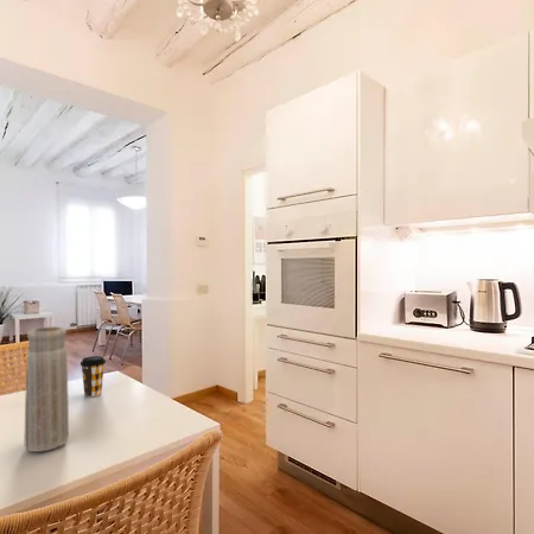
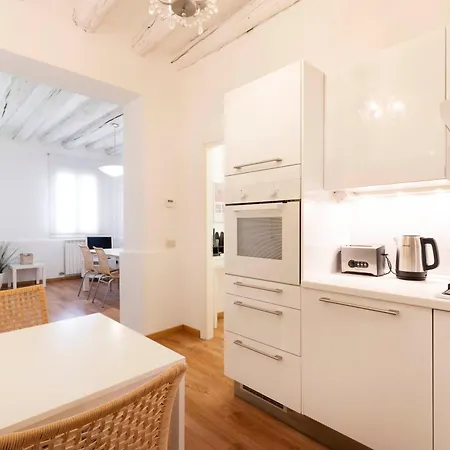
- coffee cup (93, 376)
- vase (46, 386)
